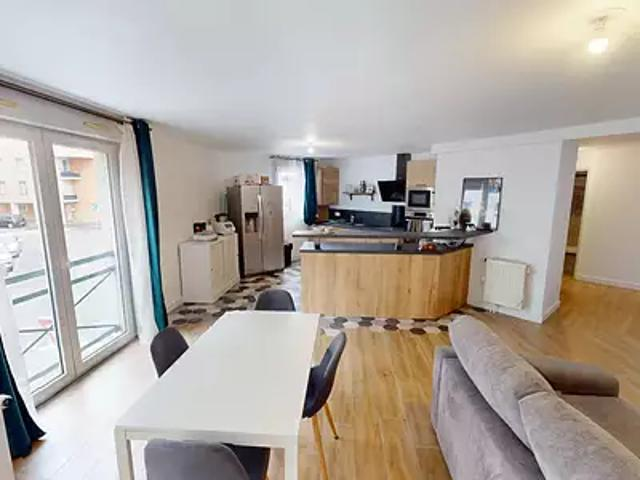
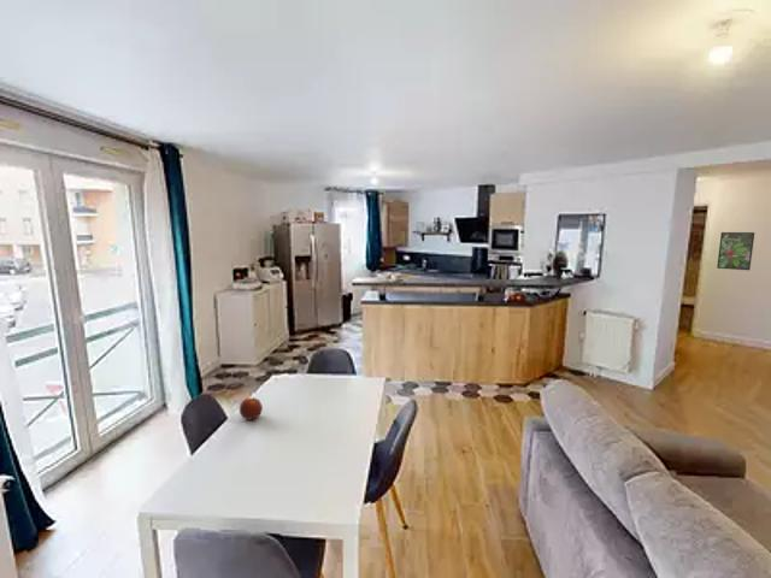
+ apple (251, 407)
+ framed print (735, 250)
